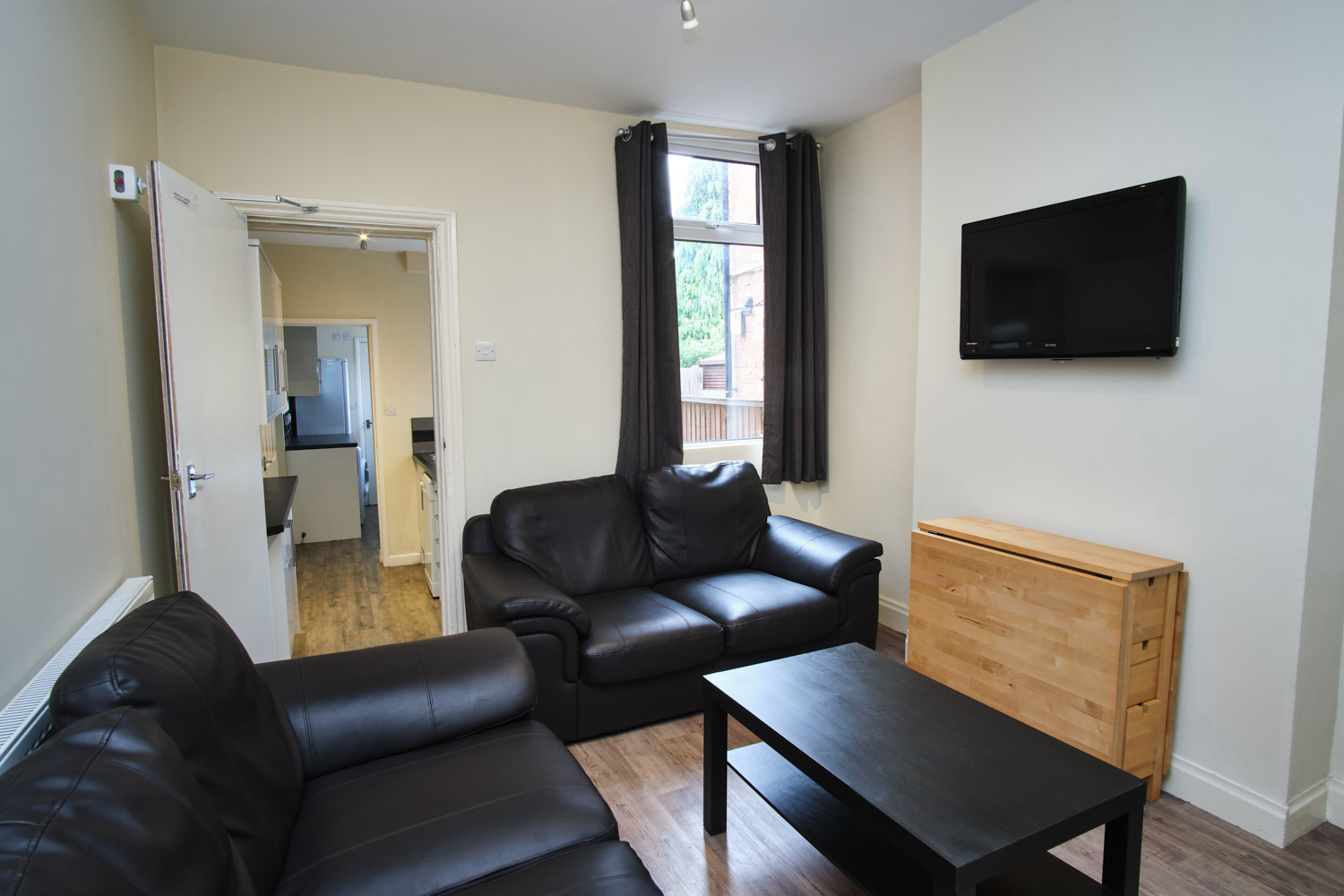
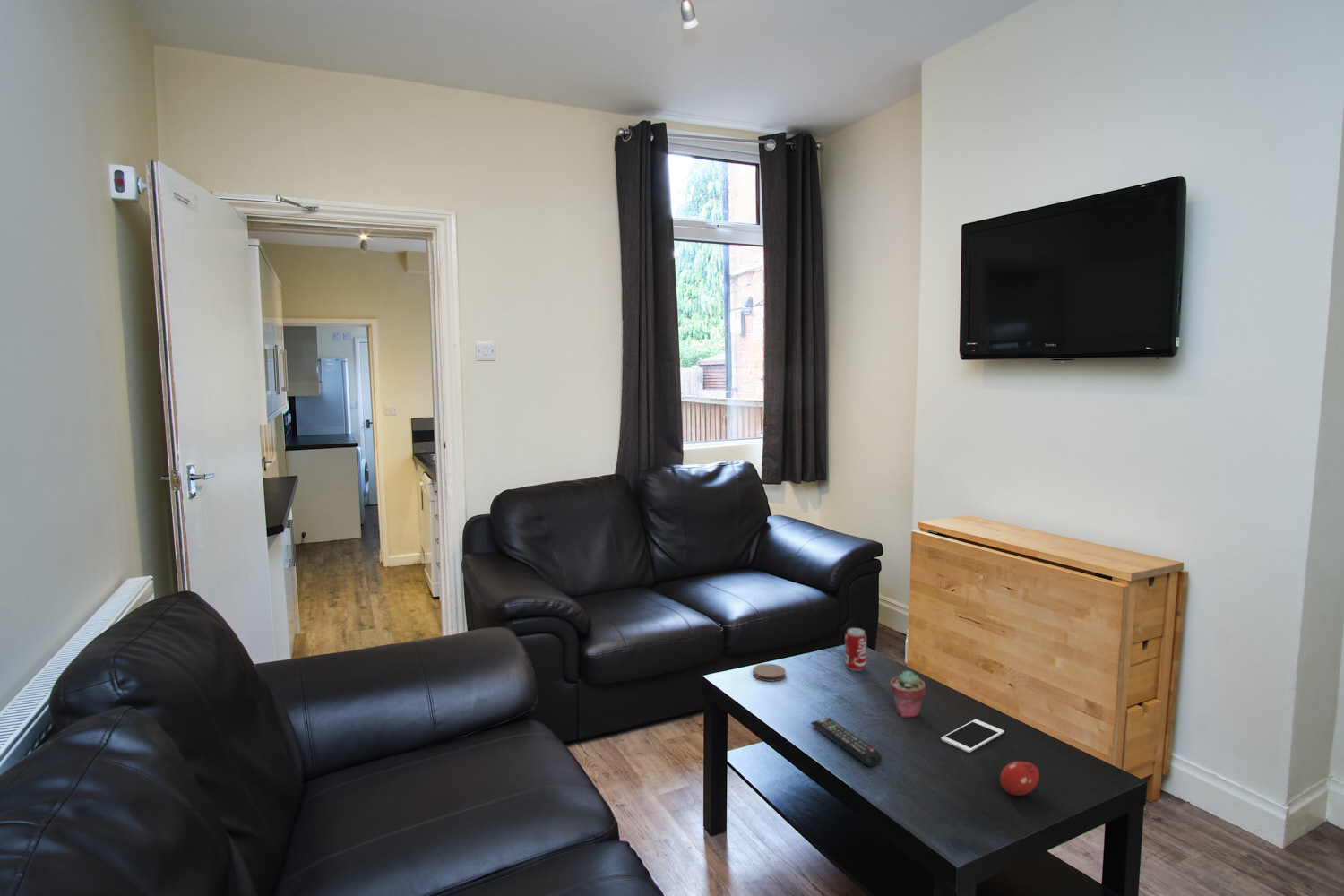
+ coaster (769, 672)
+ fruit (1020, 777)
+ remote control (844, 739)
+ beverage can (855, 649)
+ potted succulent (908, 691)
+ cell phone (972, 735)
